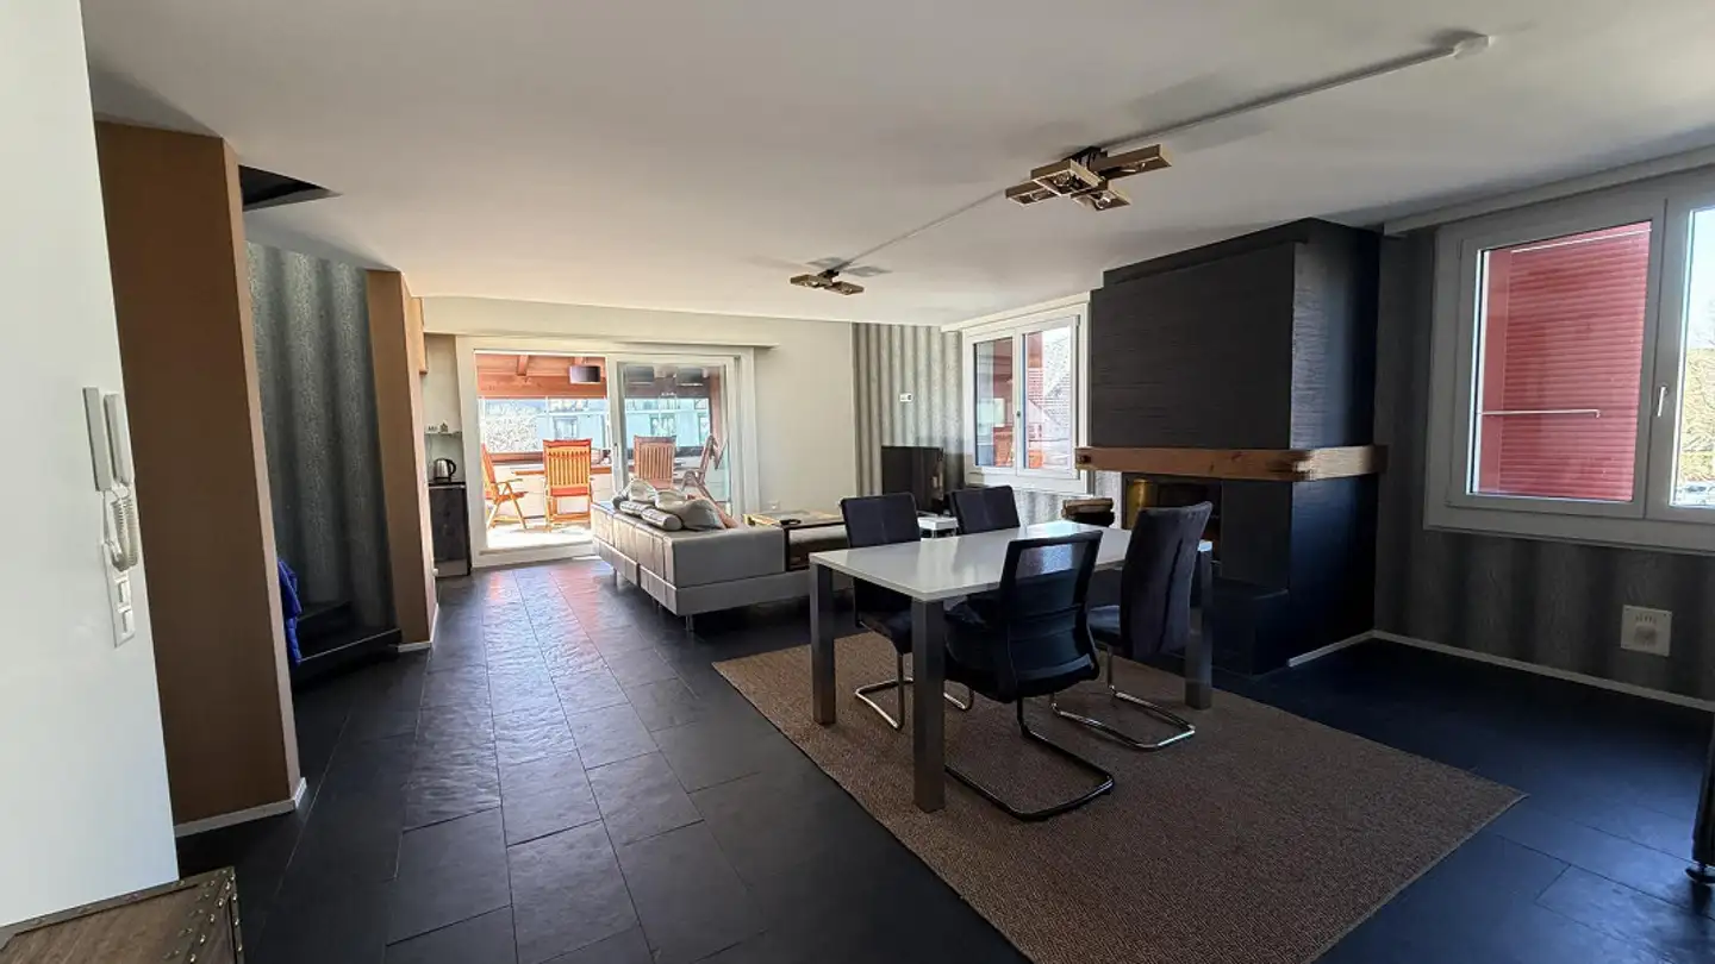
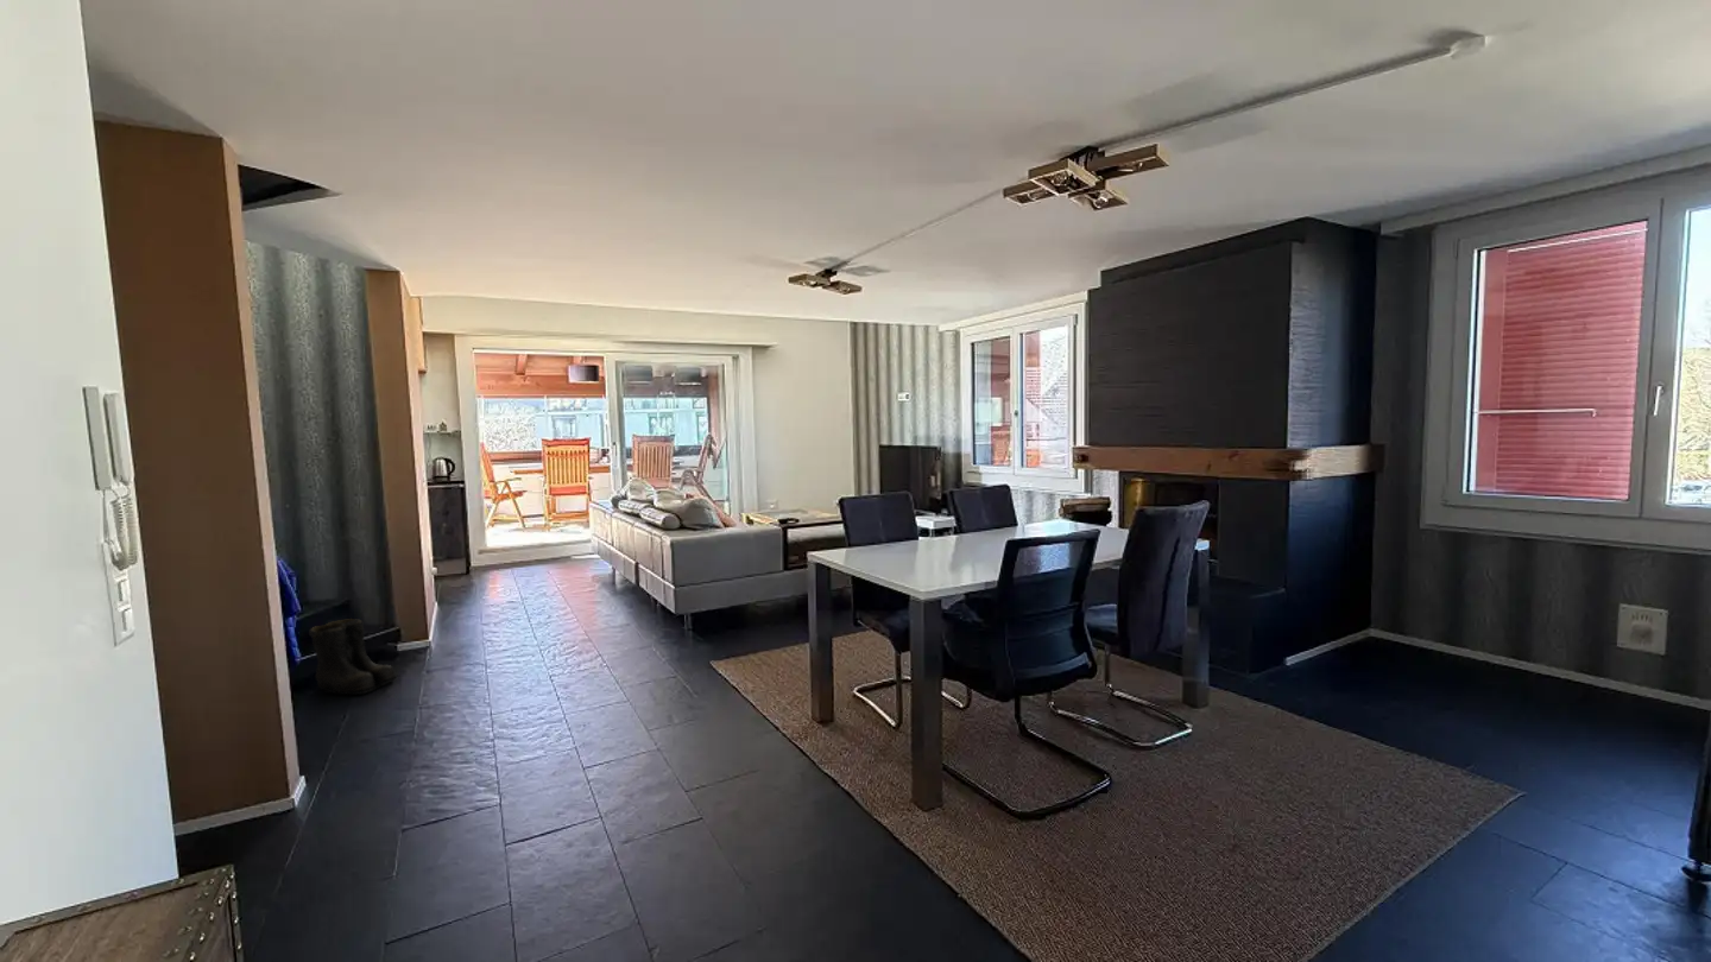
+ boots (352, 654)
